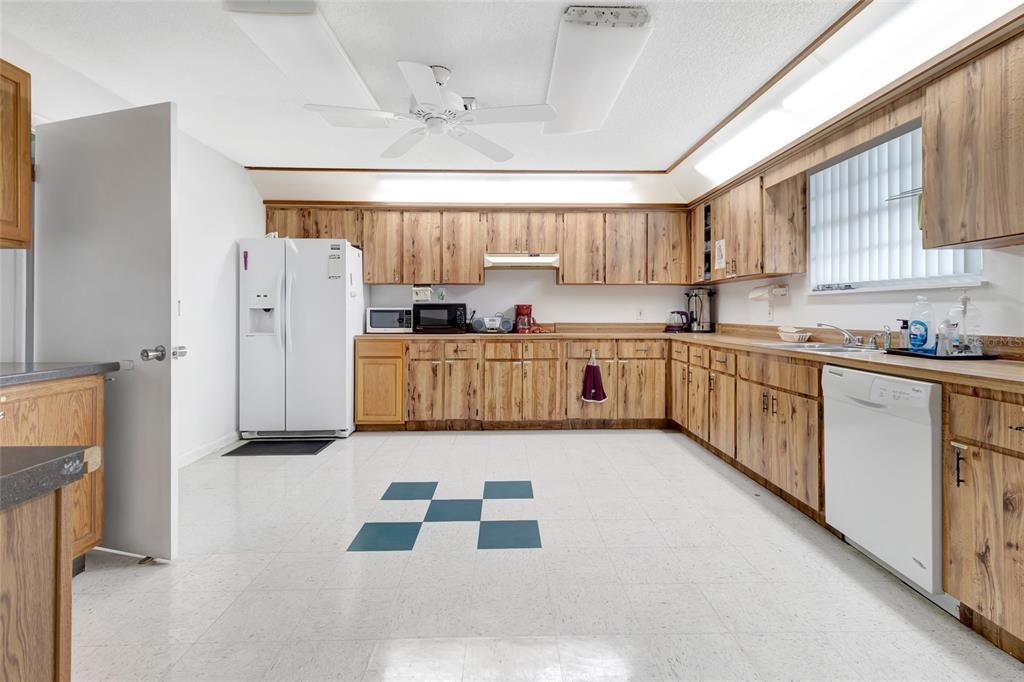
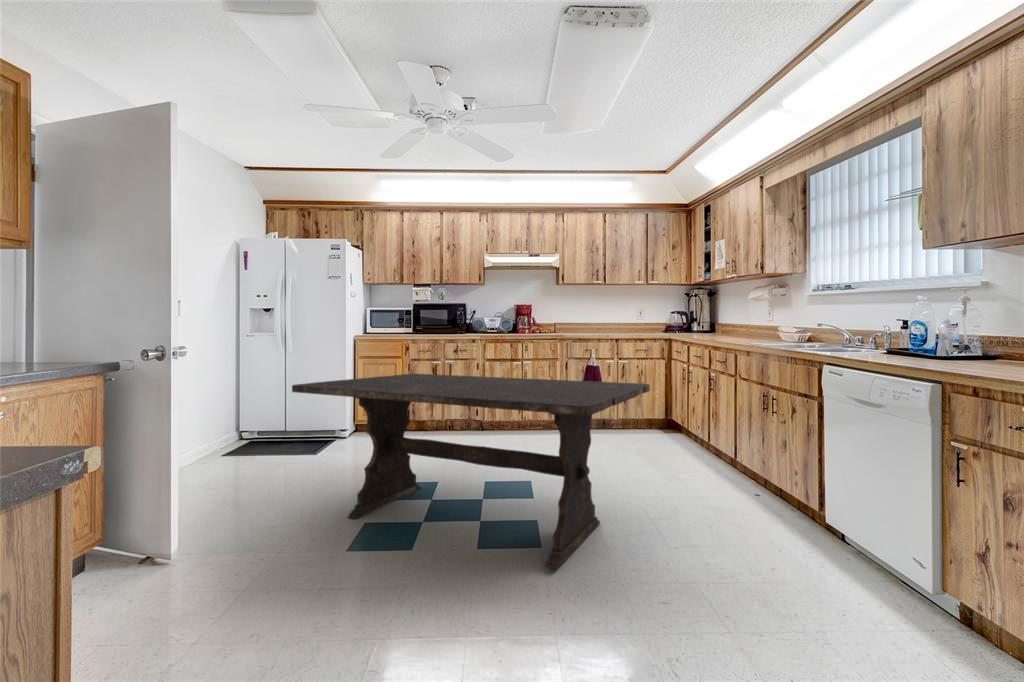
+ dining table (471, 452)
